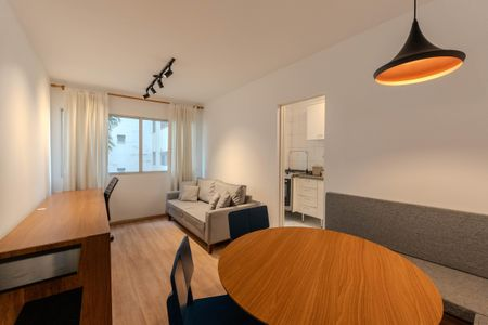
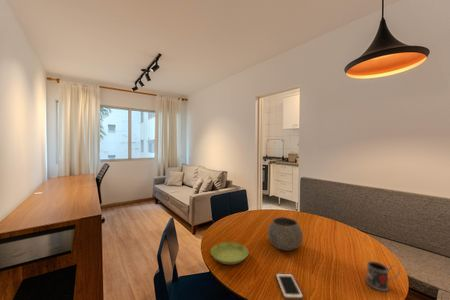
+ cell phone (288, 285)
+ bowl (284, 233)
+ mug (382, 274)
+ saucer (229, 253)
